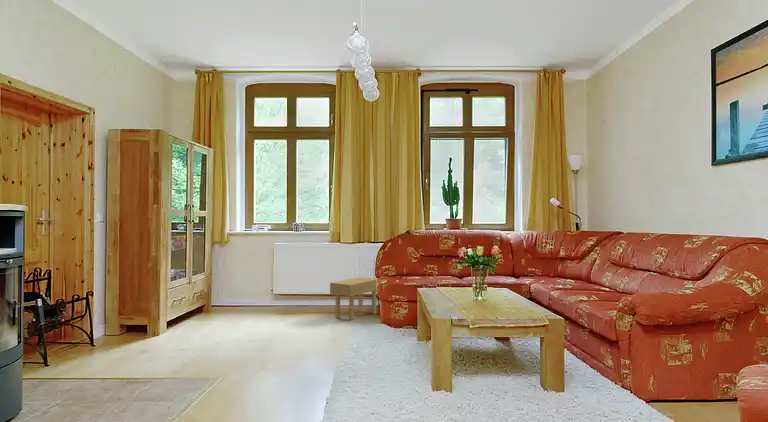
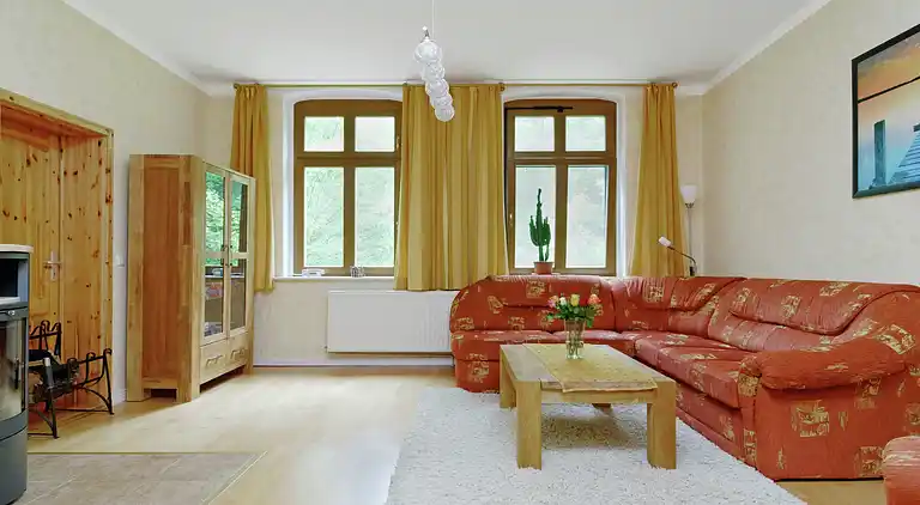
- side table (353, 298)
